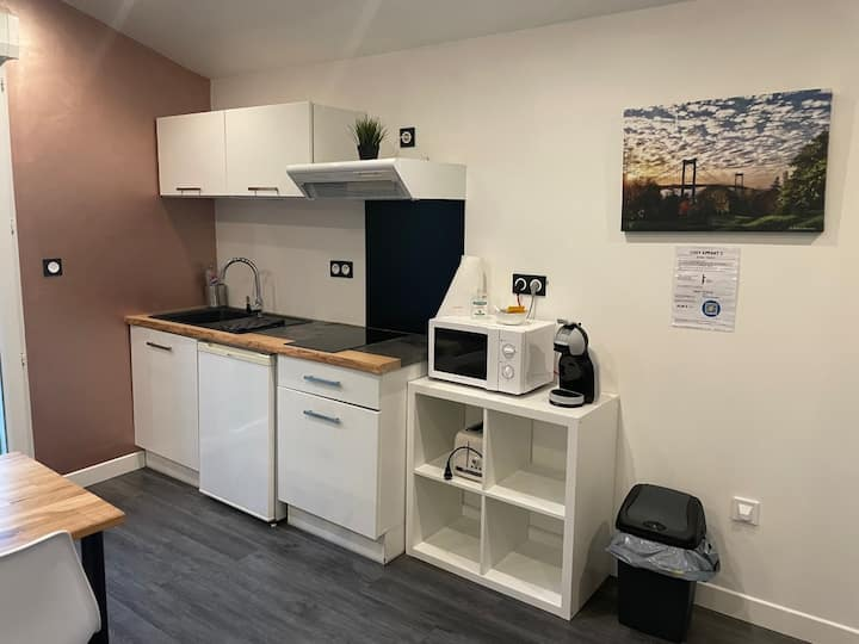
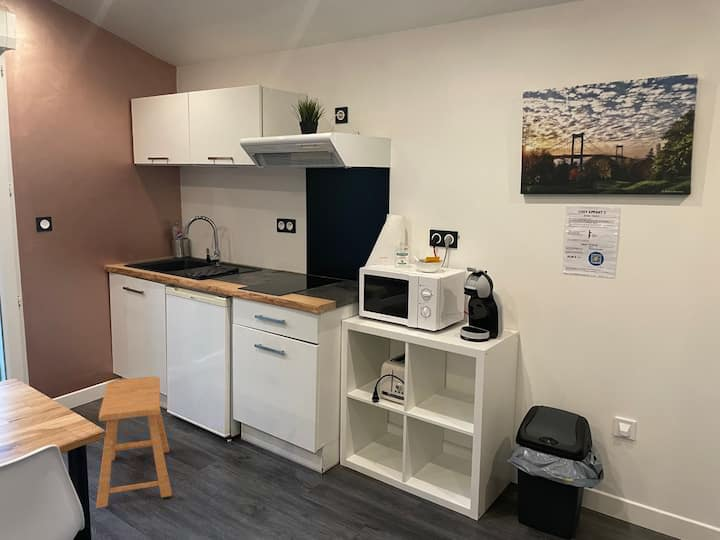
+ stool (134, 442)
